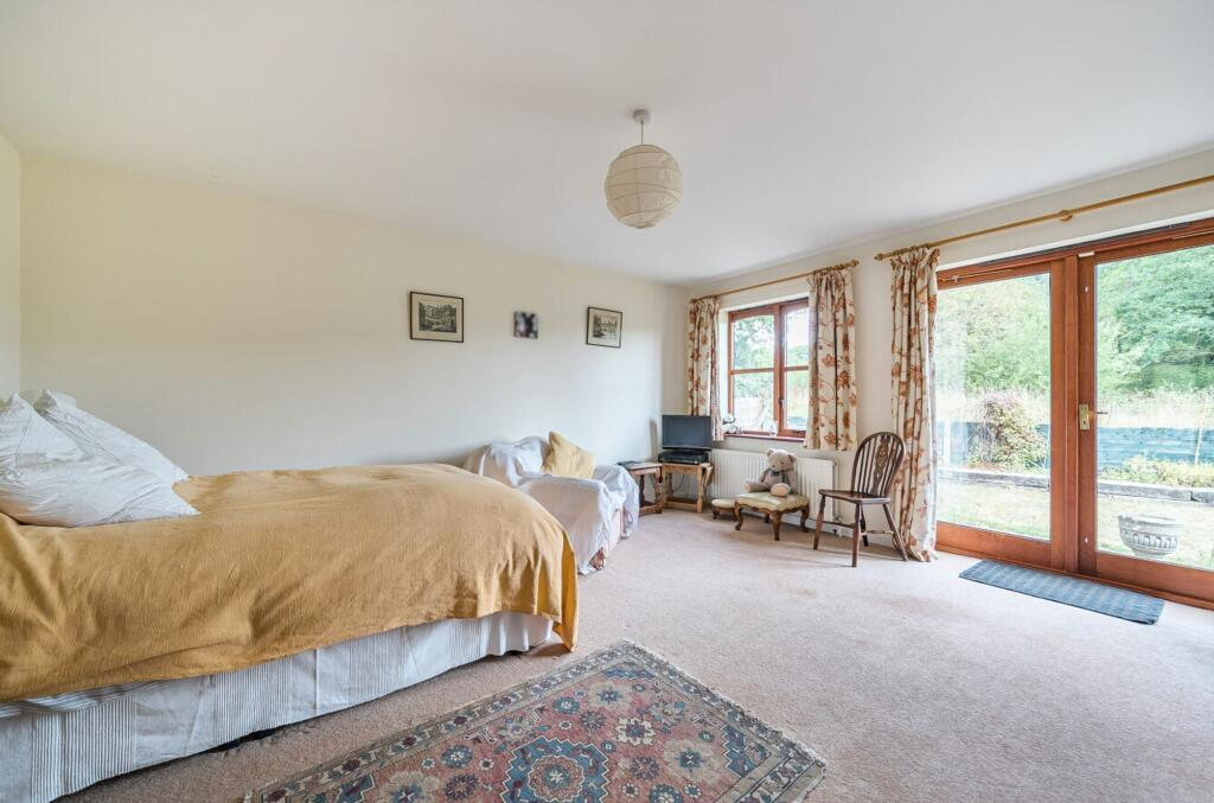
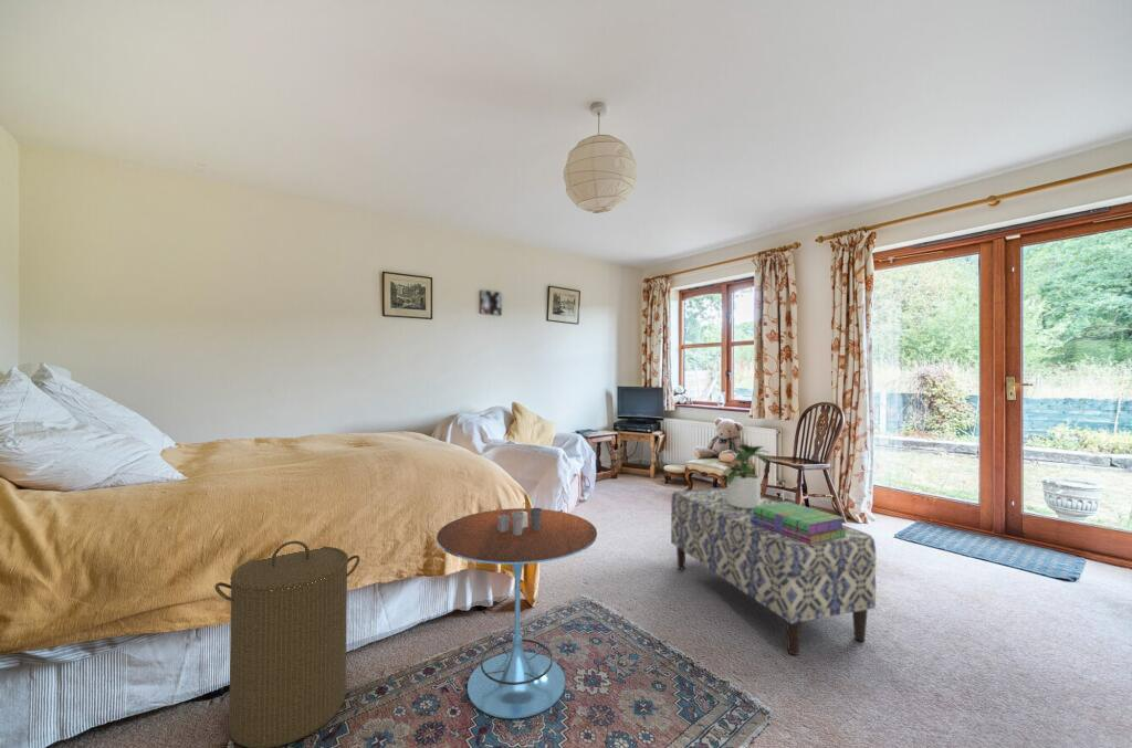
+ laundry hamper (292, 624)
+ side table (517, 592)
+ bench (756, 554)
+ stack of books (796, 520)
+ potted plant (745, 473)
